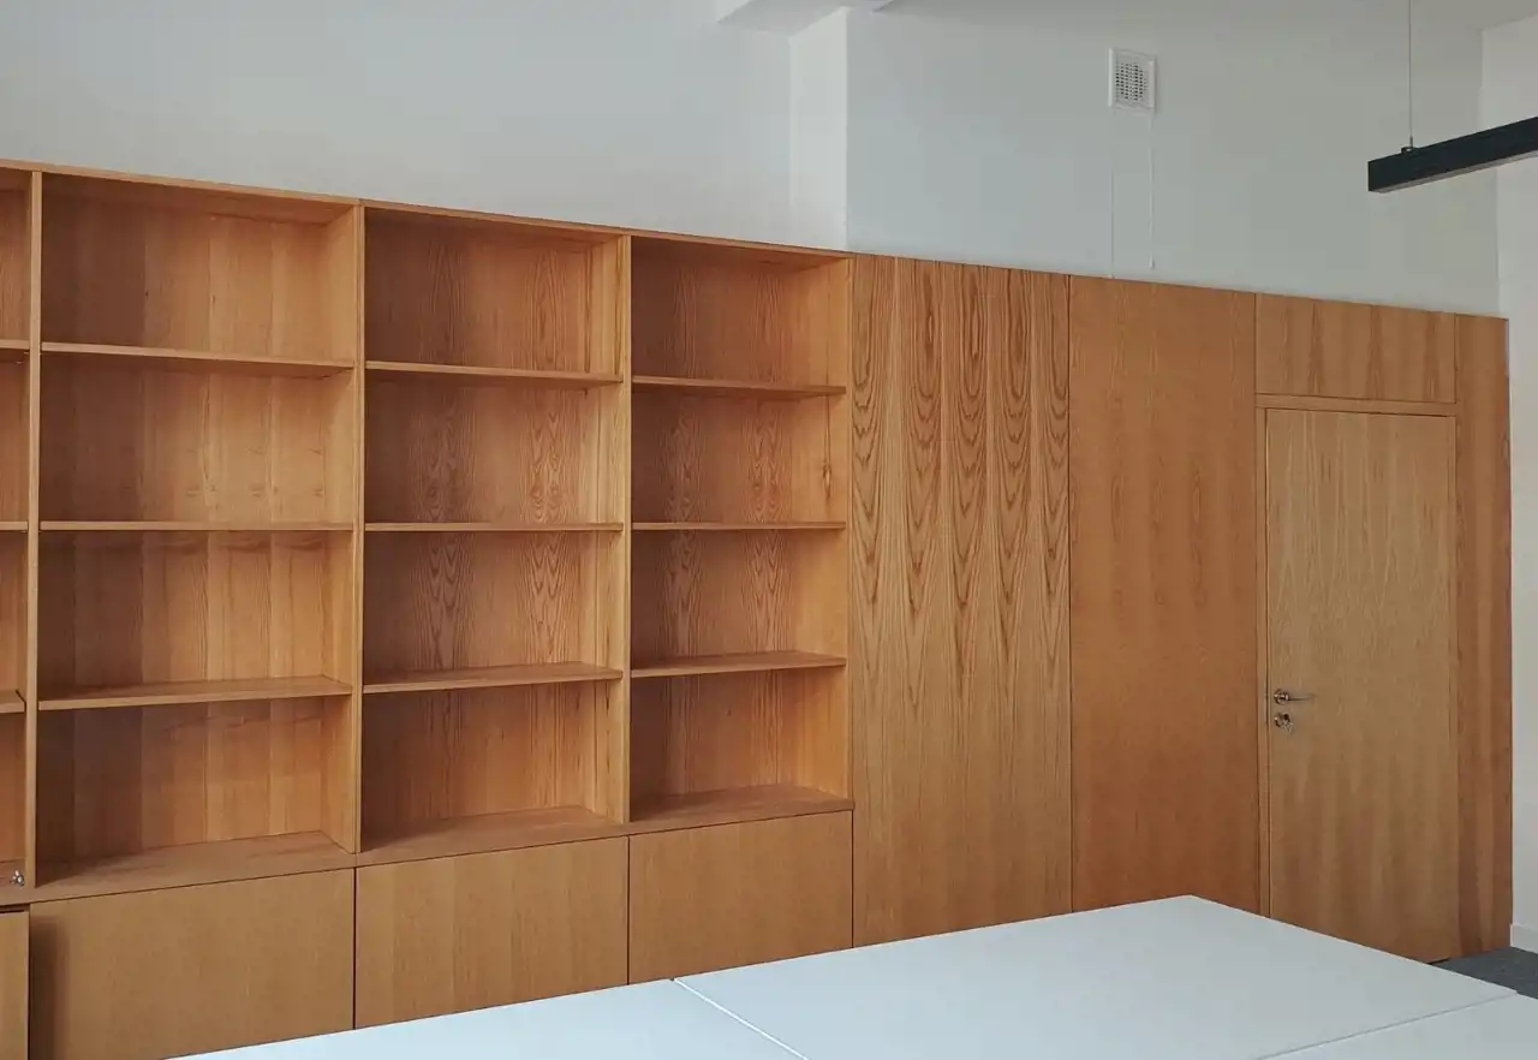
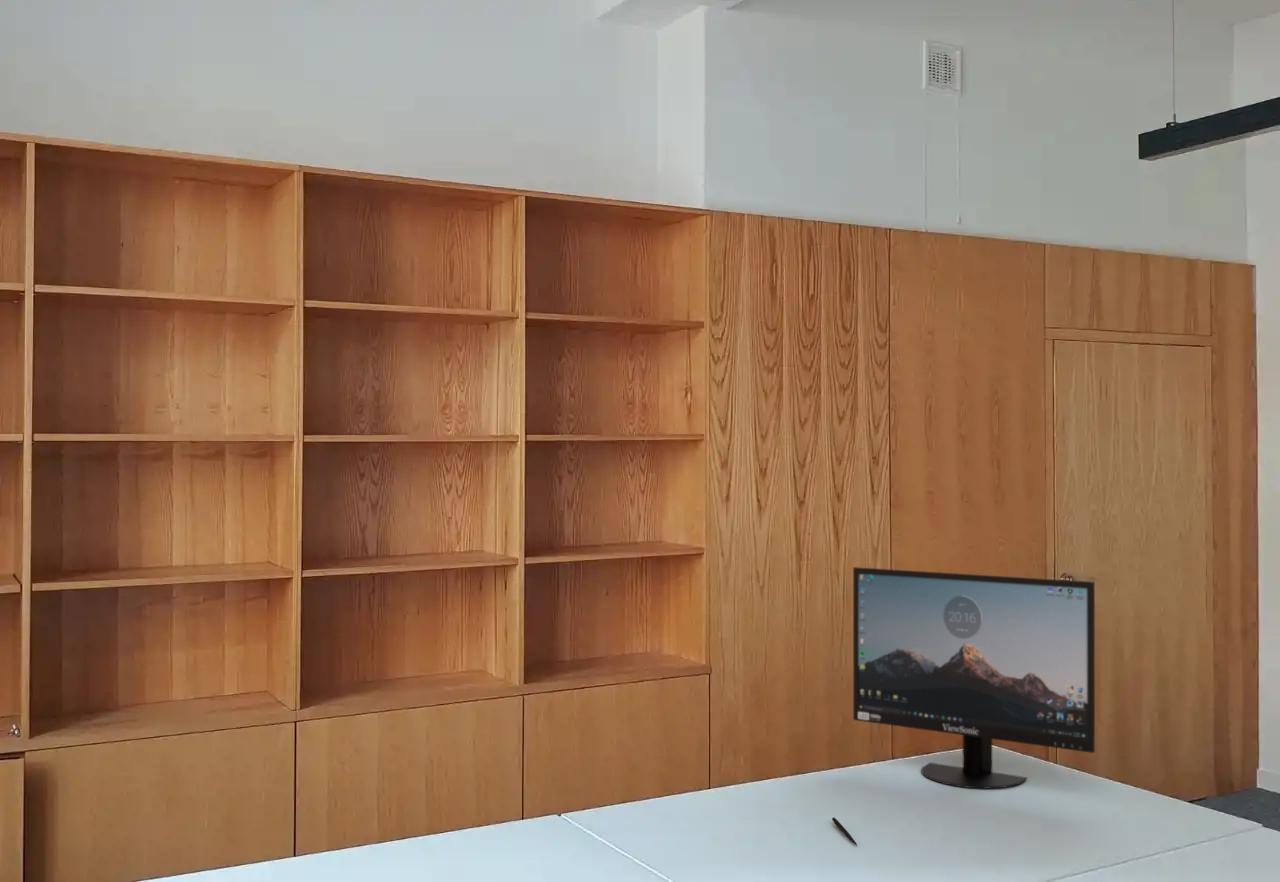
+ pen (844, 831)
+ monitor (969, 676)
